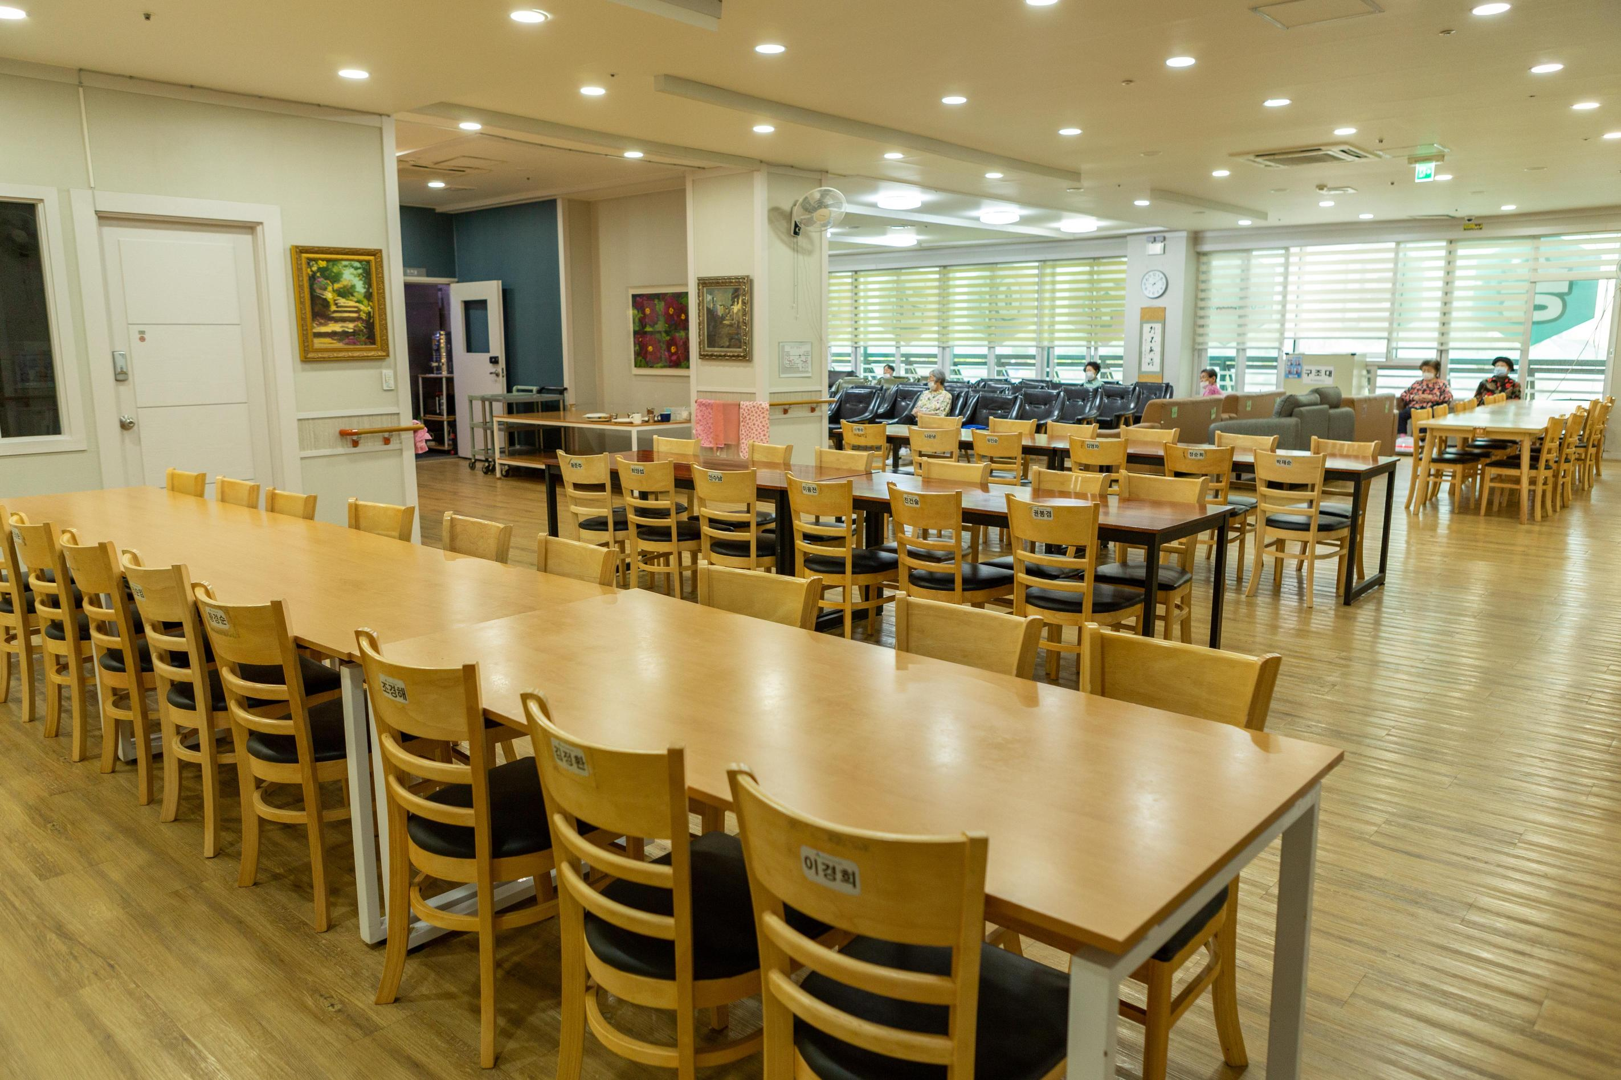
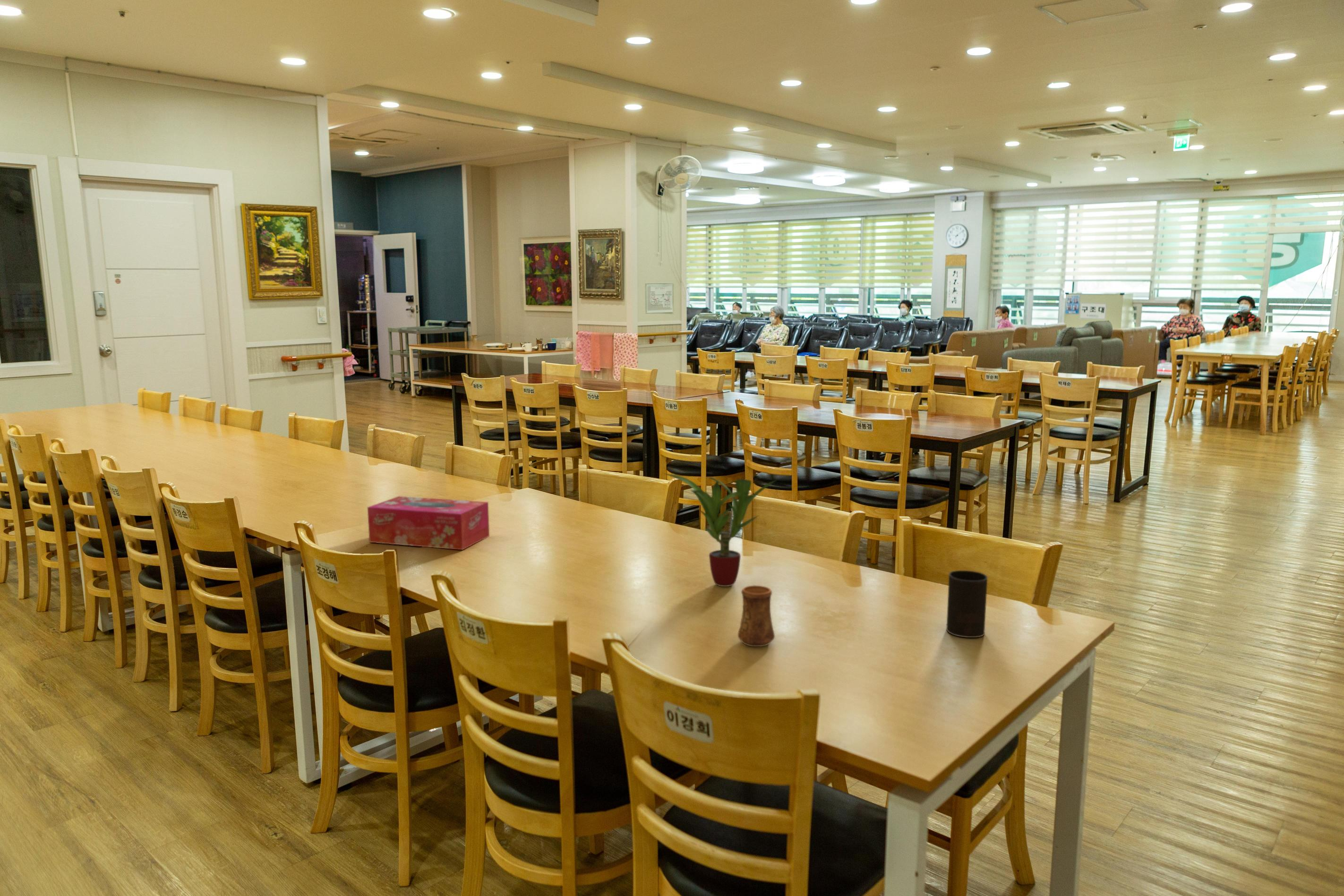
+ cup (756, 615)
+ potted plant (716, 528)
+ cup (967, 603)
+ tissue box (429, 522)
